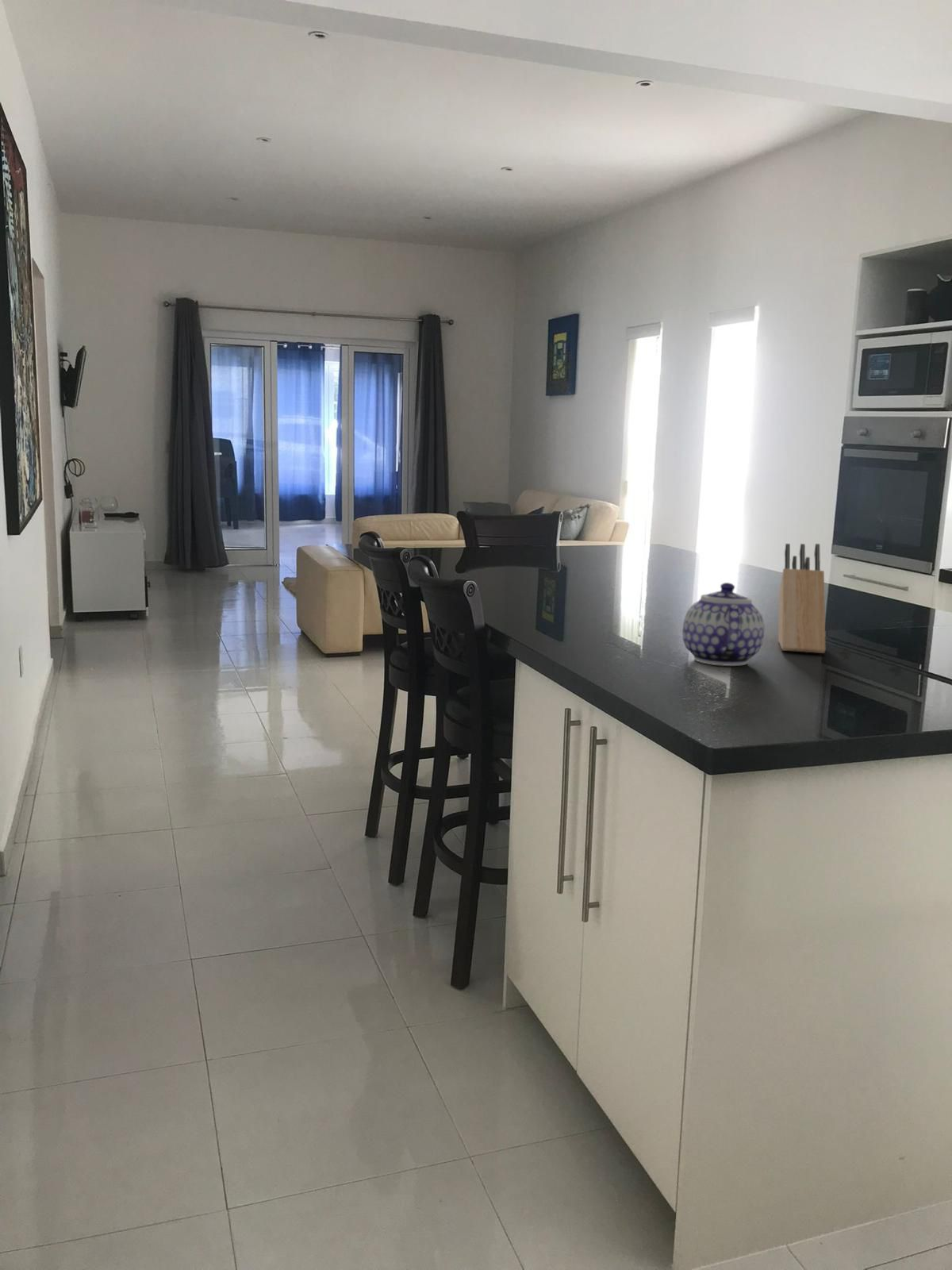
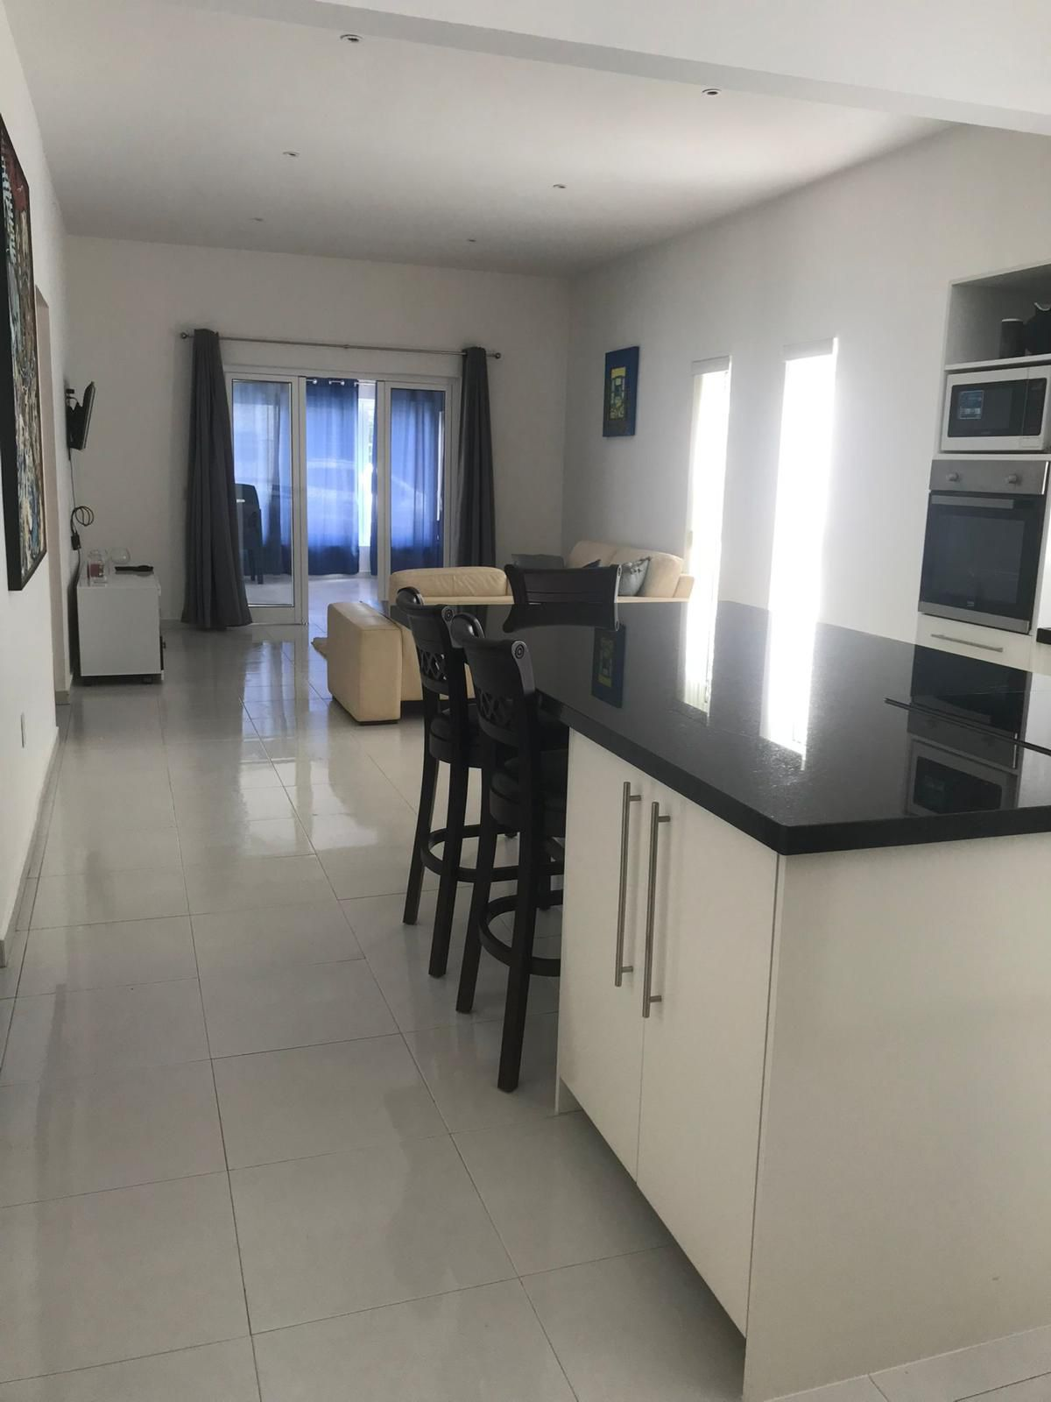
- knife block (802, 595)
- teapot (724, 622)
